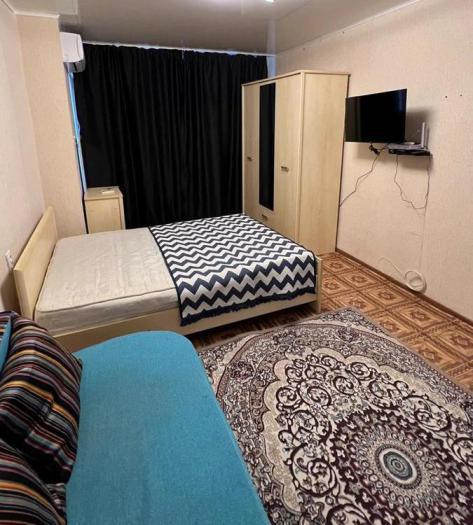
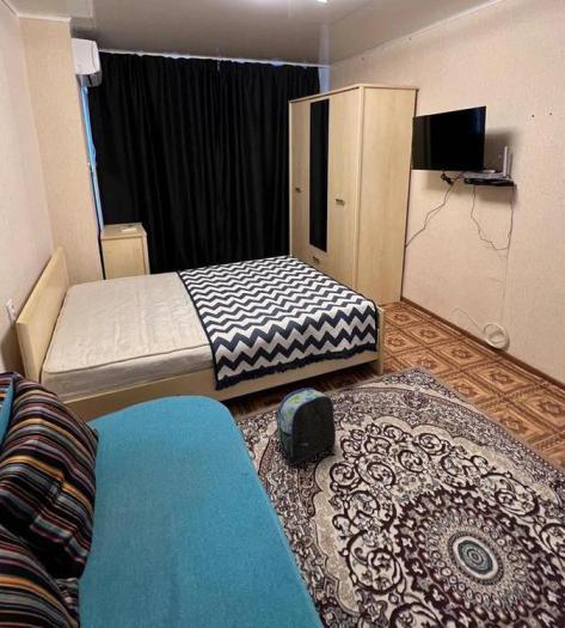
+ backpack (303, 419)
